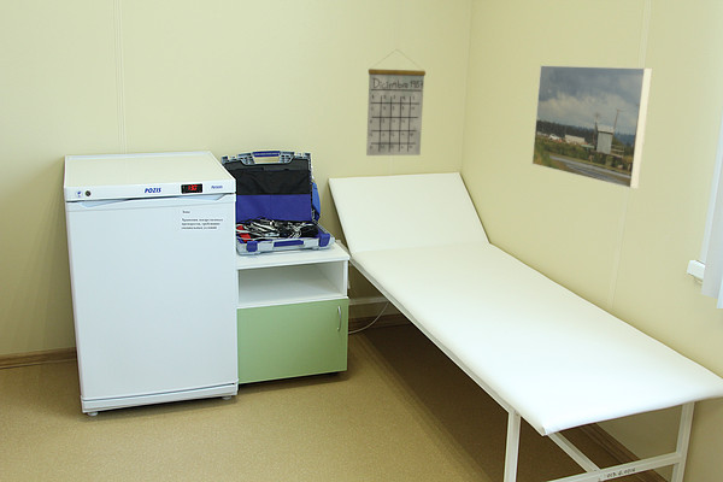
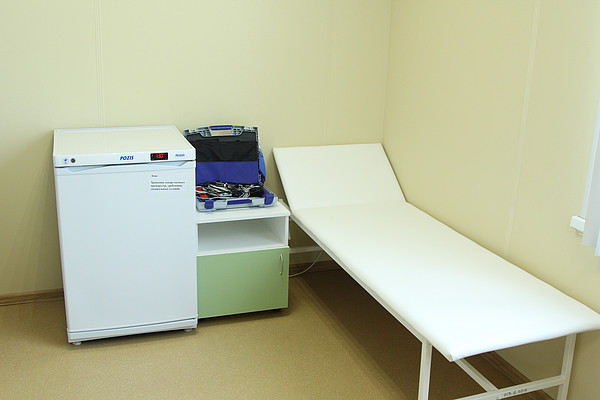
- calendar (395, 102)
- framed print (584, 122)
